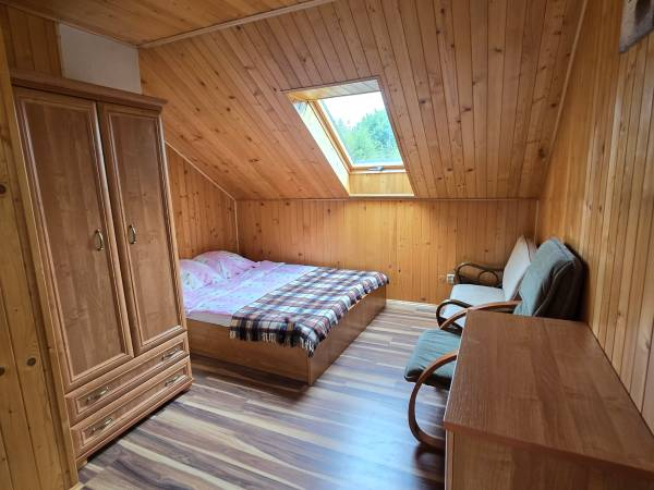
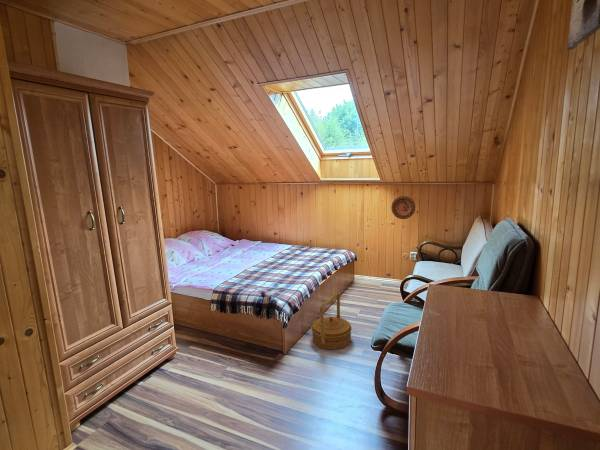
+ decorative plate (403, 207)
+ basket (331, 319)
